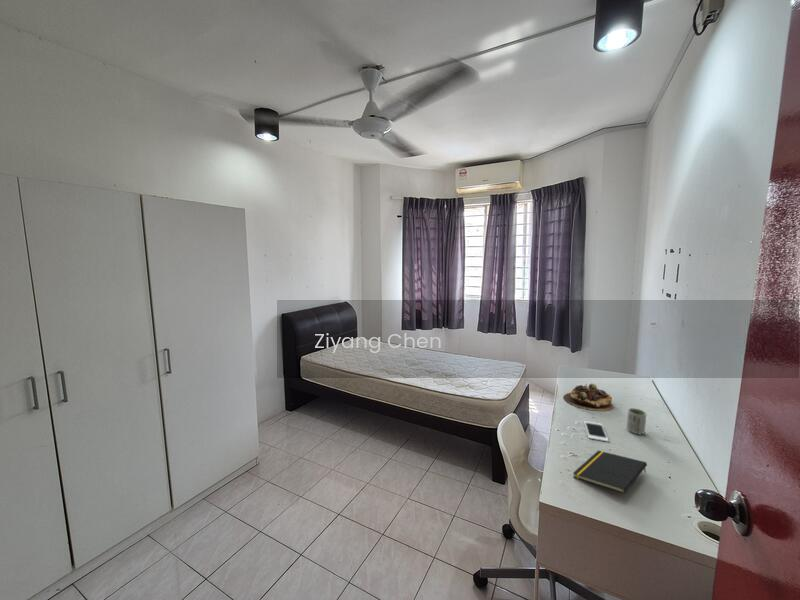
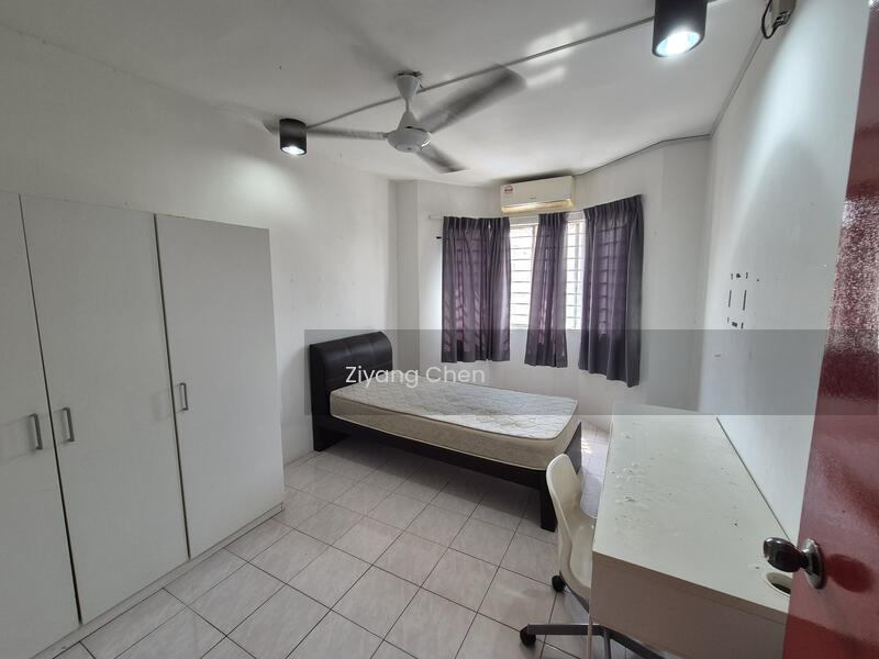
- succulent plant (587, 393)
- cup (636, 421)
- cell phone (595, 430)
- notepad (609, 469)
